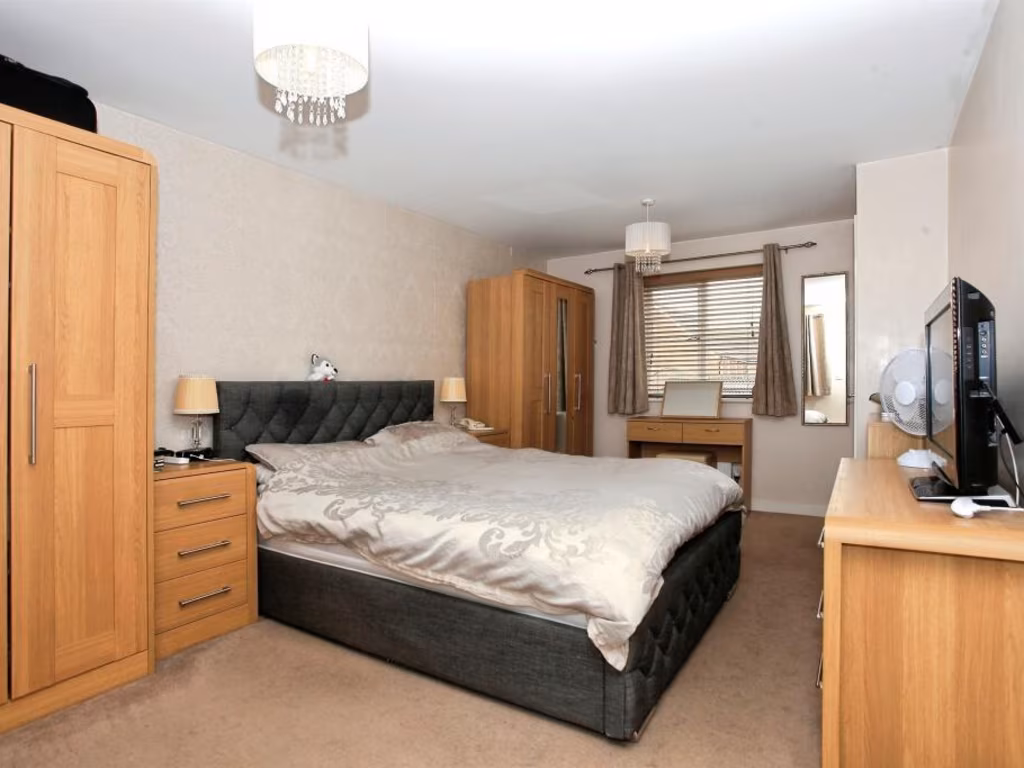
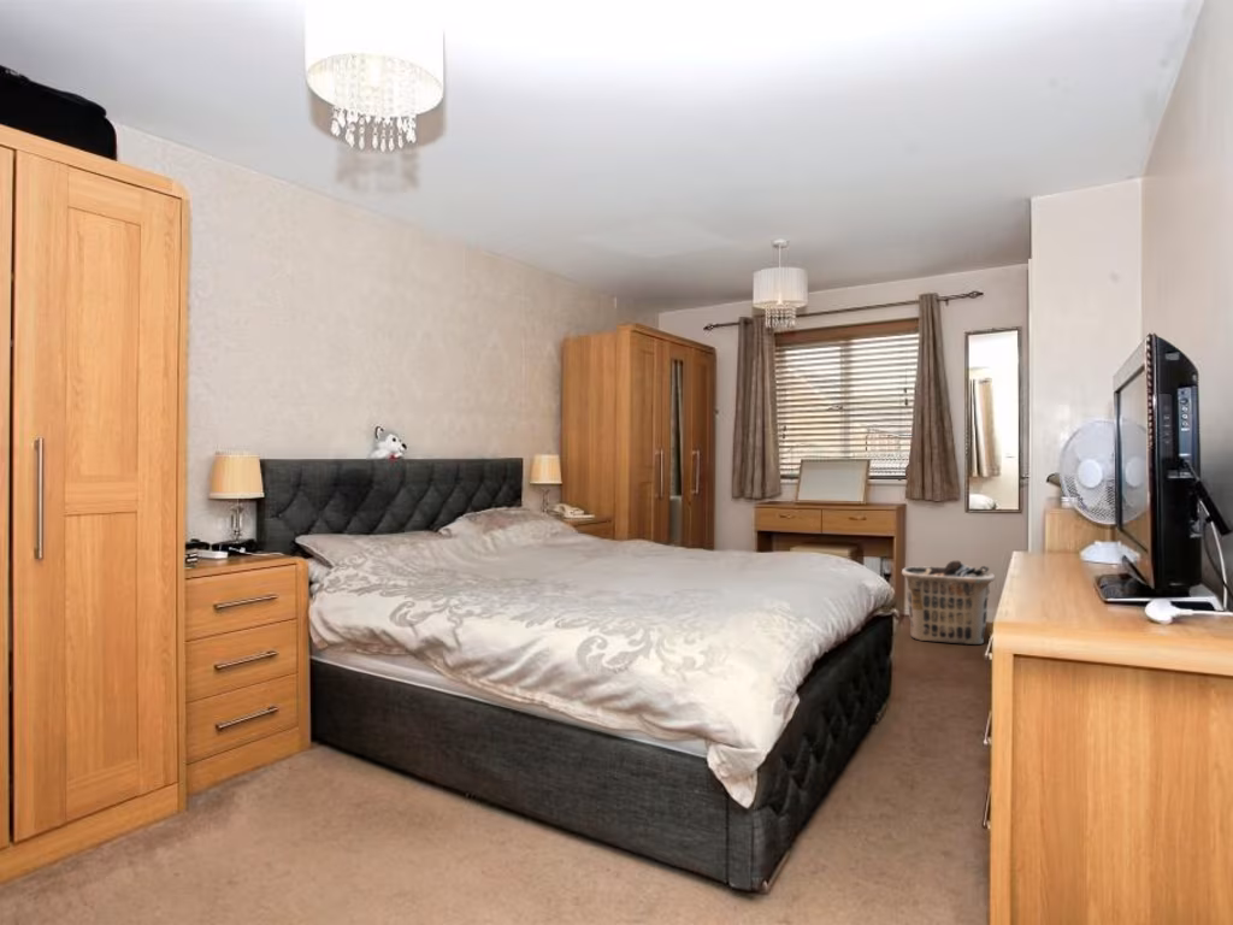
+ clothes hamper (946, 599)
